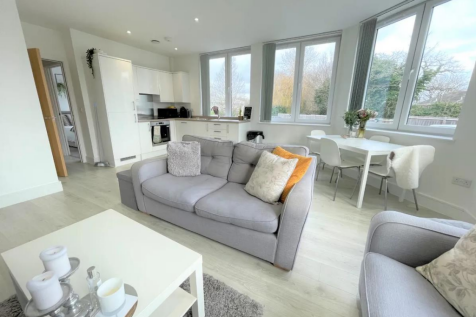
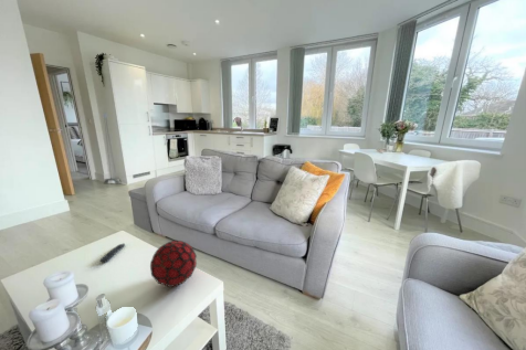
+ remote control (114, 251)
+ decorative orb (173, 262)
